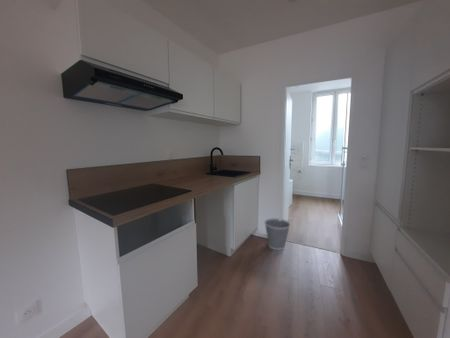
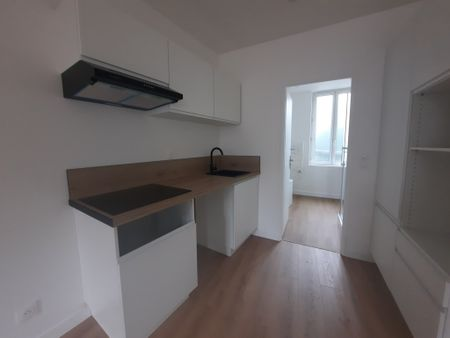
- wastebasket (276, 234)
